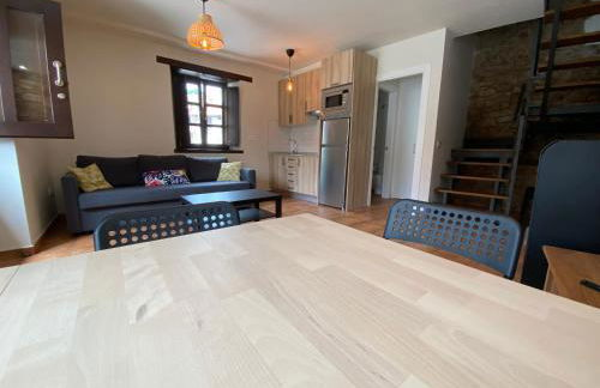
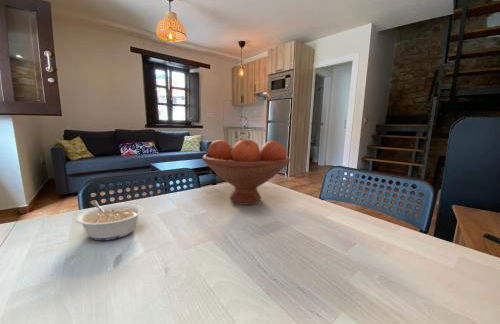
+ fruit bowl (246, 169)
+ legume (109, 220)
